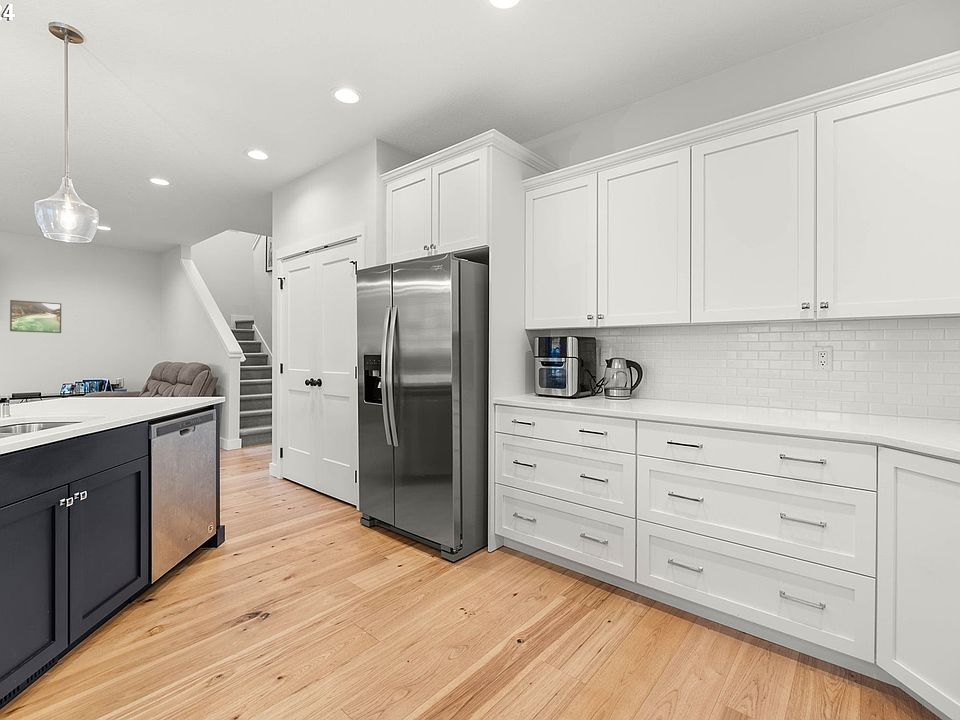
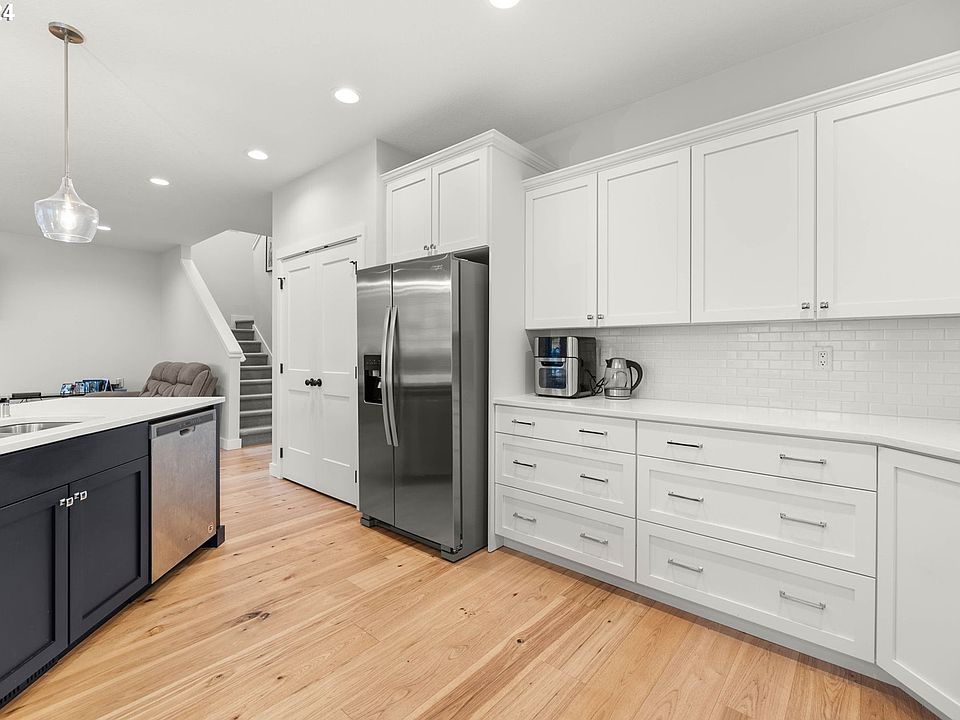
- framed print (36, 317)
